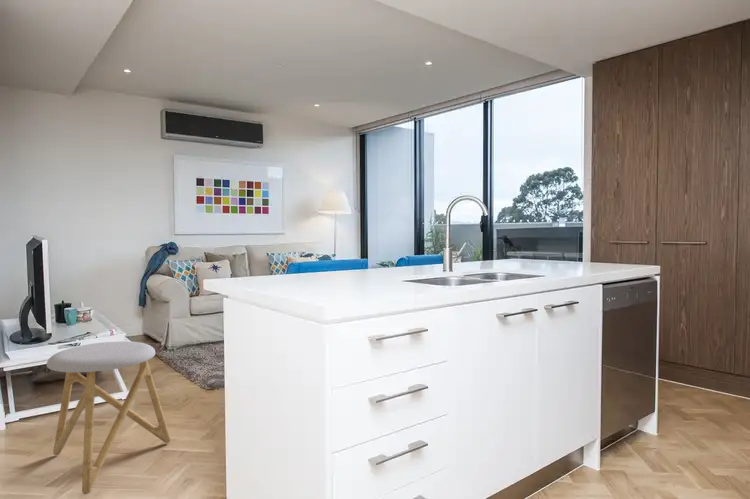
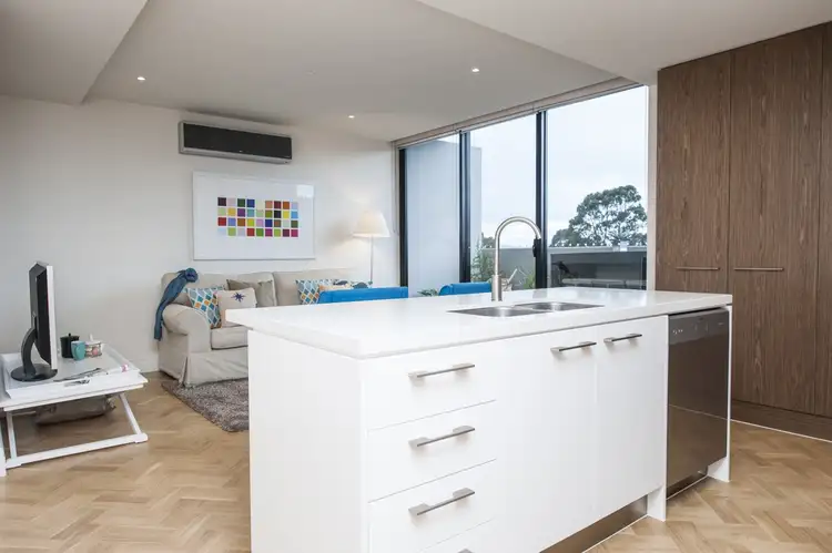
- stool (93, 405)
